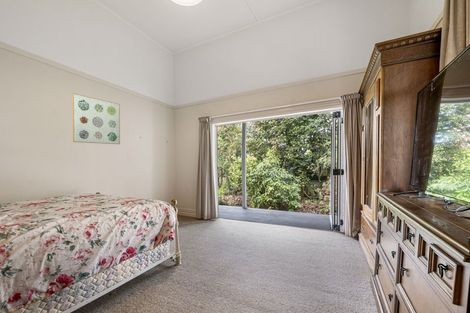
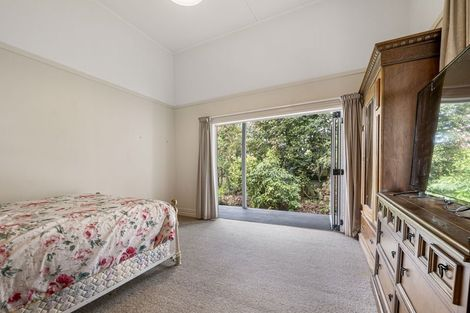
- wall art (98, 121)
